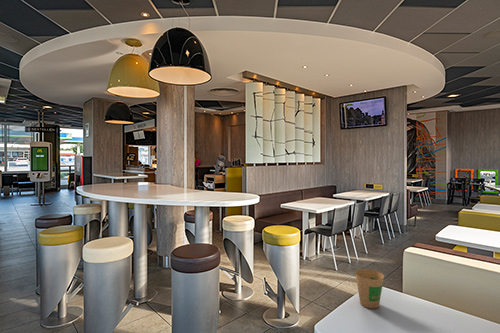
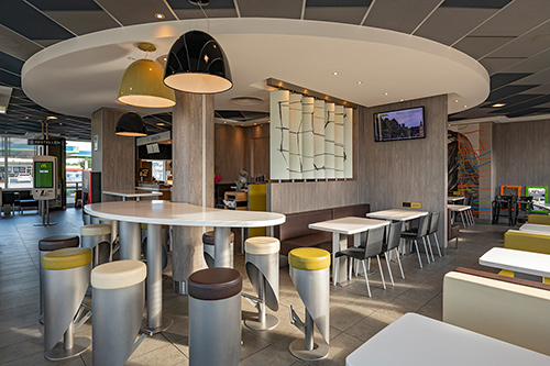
- paper cup (369, 289)
